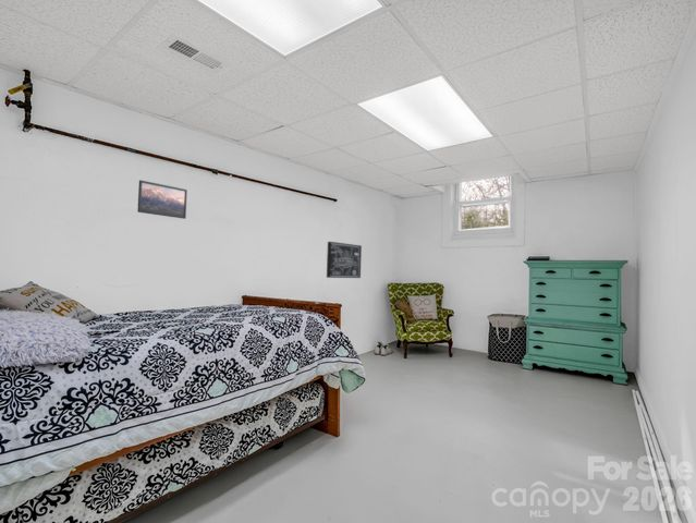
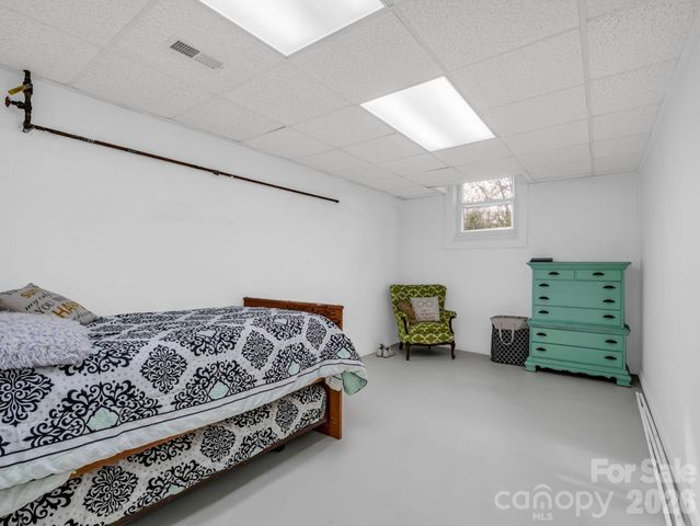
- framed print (163, 199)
- wall art (344, 260)
